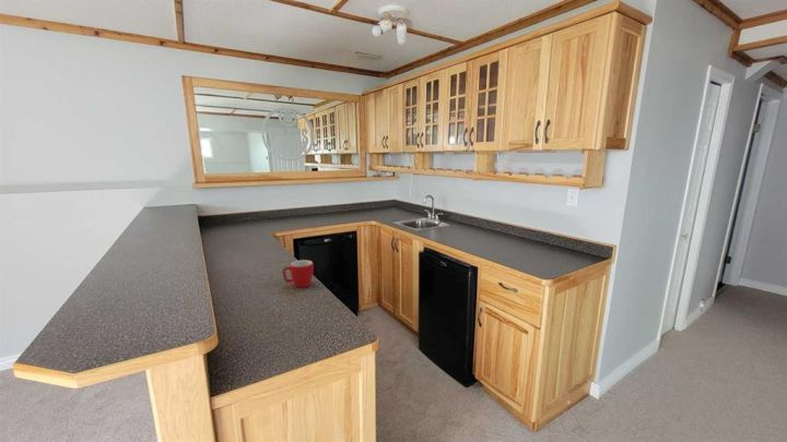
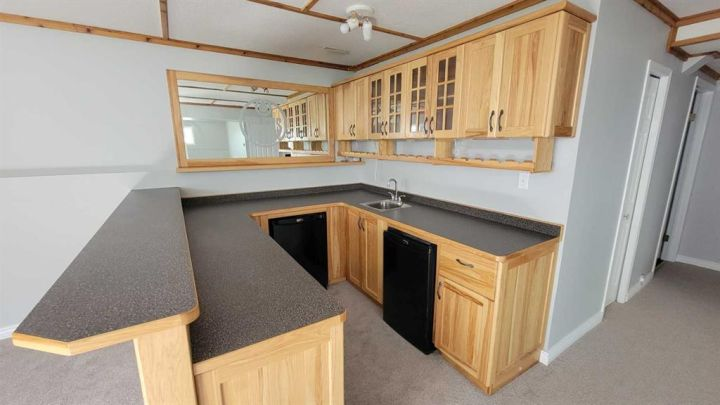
- mug (297, 274)
